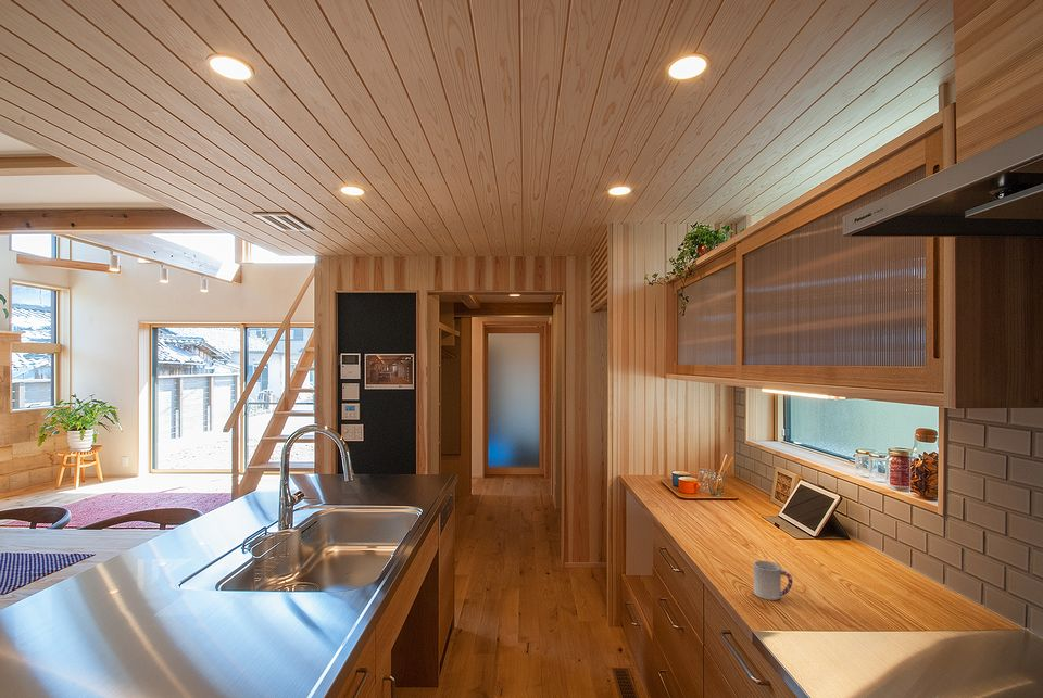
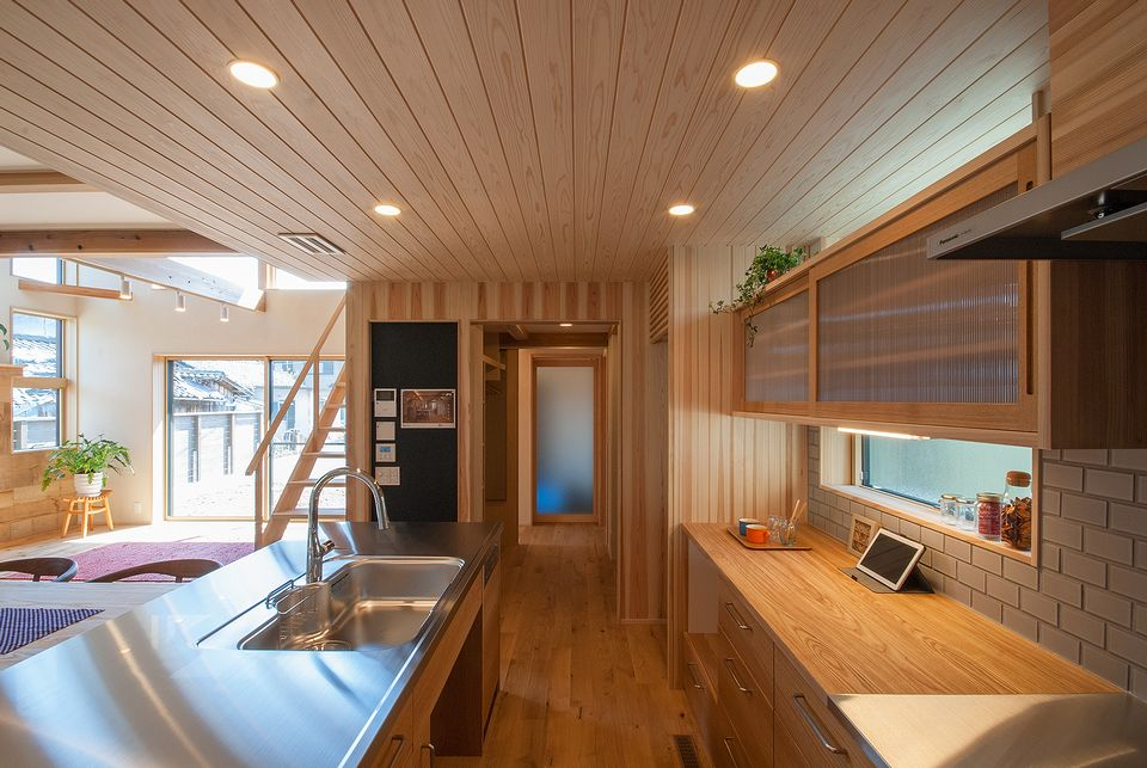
- cup (772, 581)
